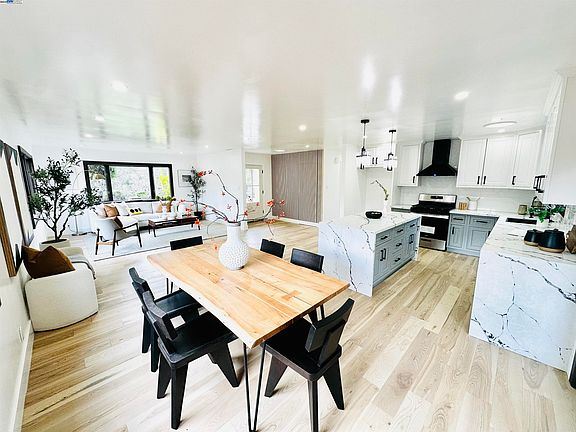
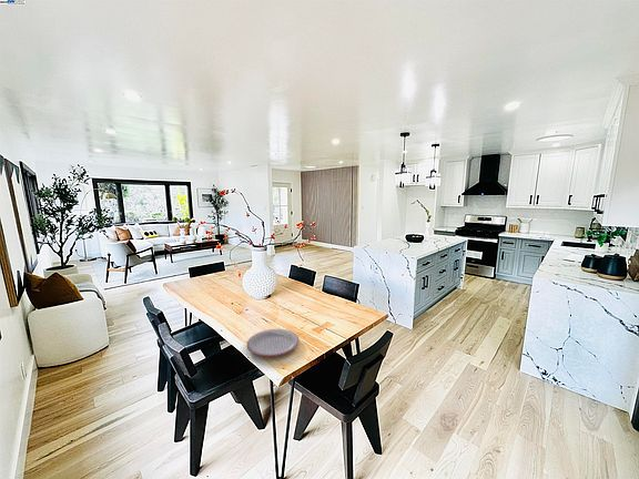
+ plate (273, 343)
